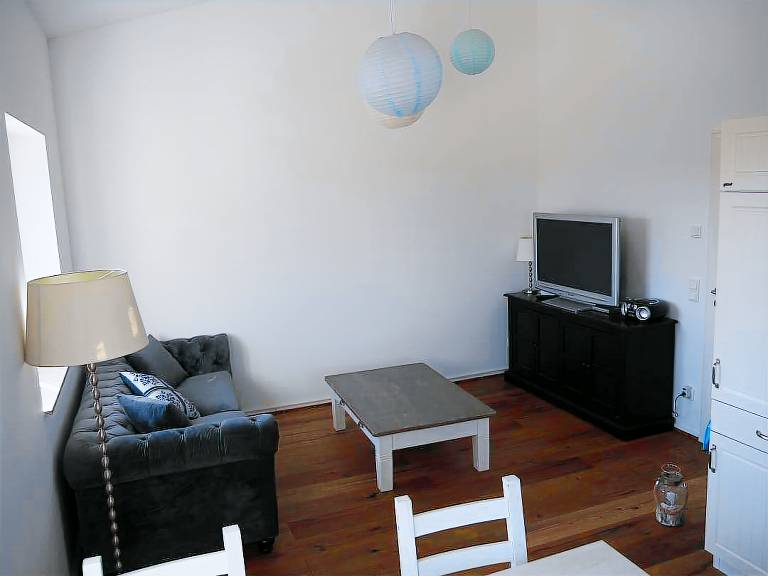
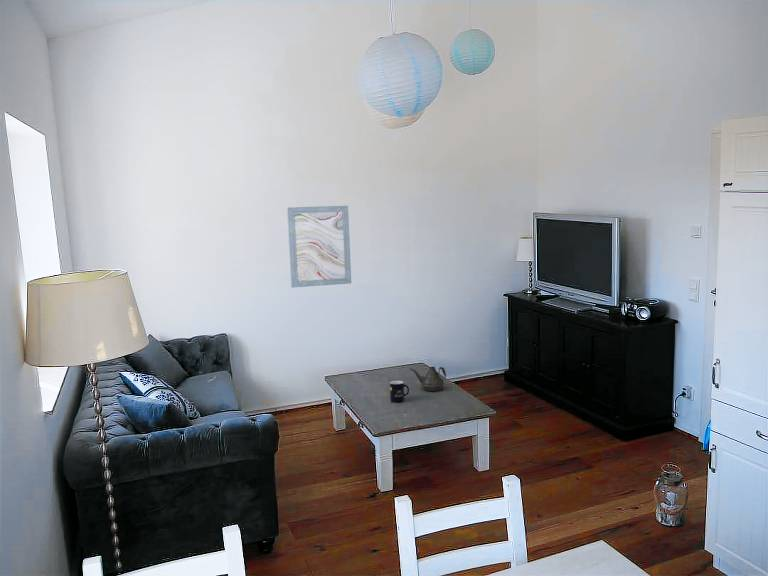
+ wall art (319, 246)
+ teapot (428, 377)
+ mug (399, 391)
